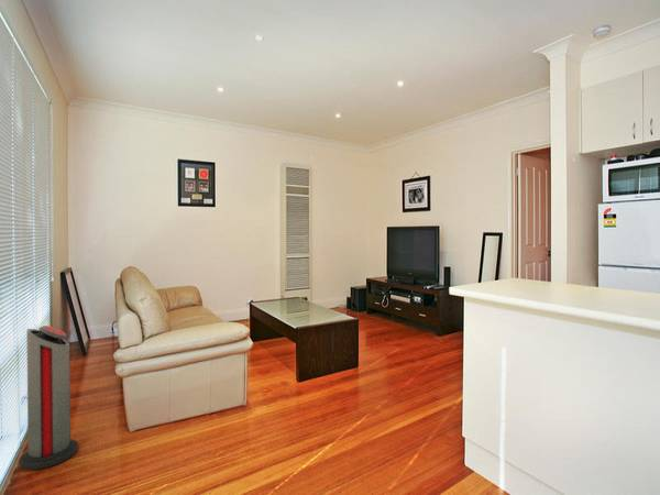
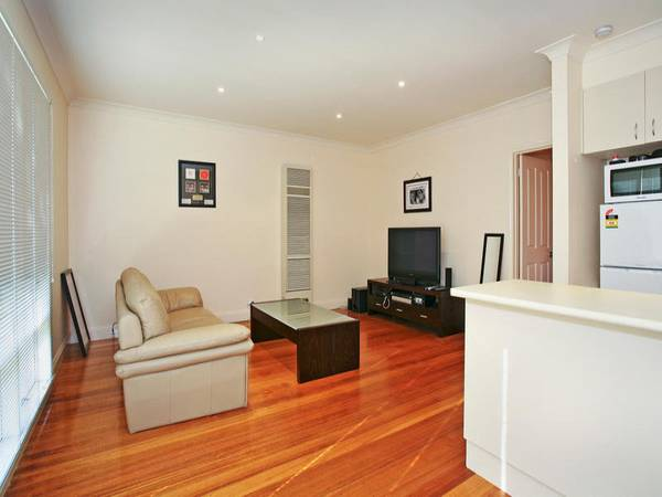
- air purifier (48, 391)
